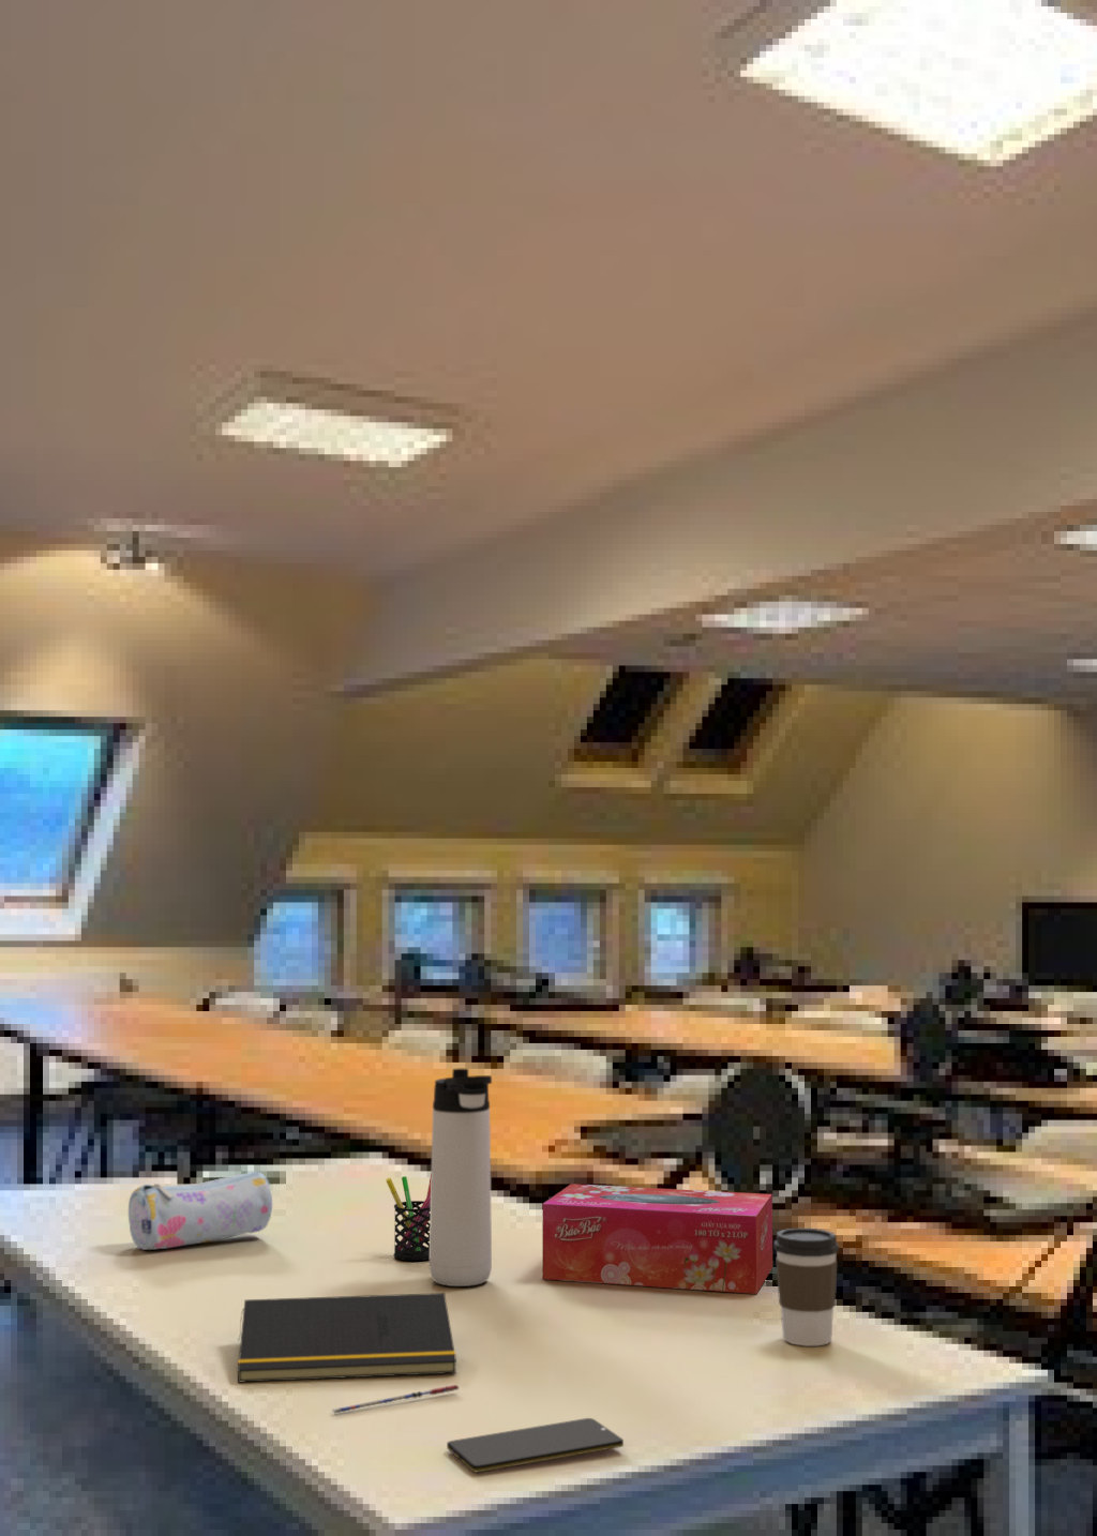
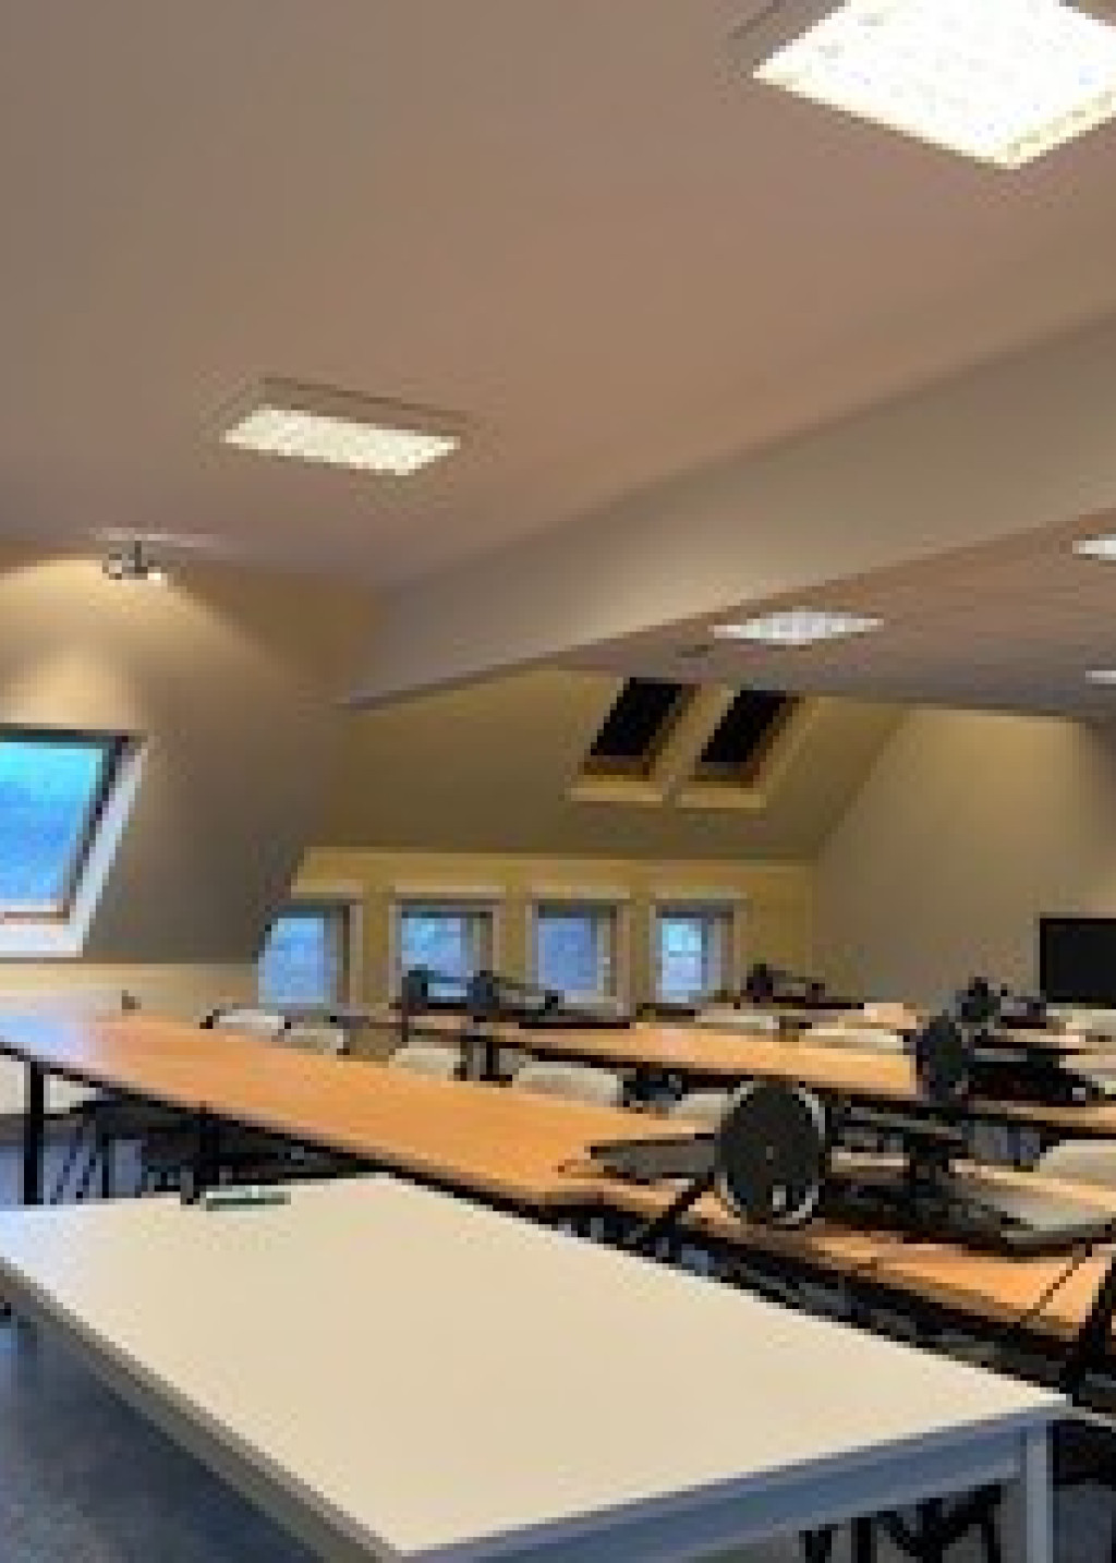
- pen (397, 1398)
- thermos bottle (464, 1176)
- tissue box (659, 1234)
- notepad (345, 1334)
- smartphone (534, 1443)
- pen holder (414, 1211)
- coffee cup (806, 1287)
- pencil case (201, 1208)
